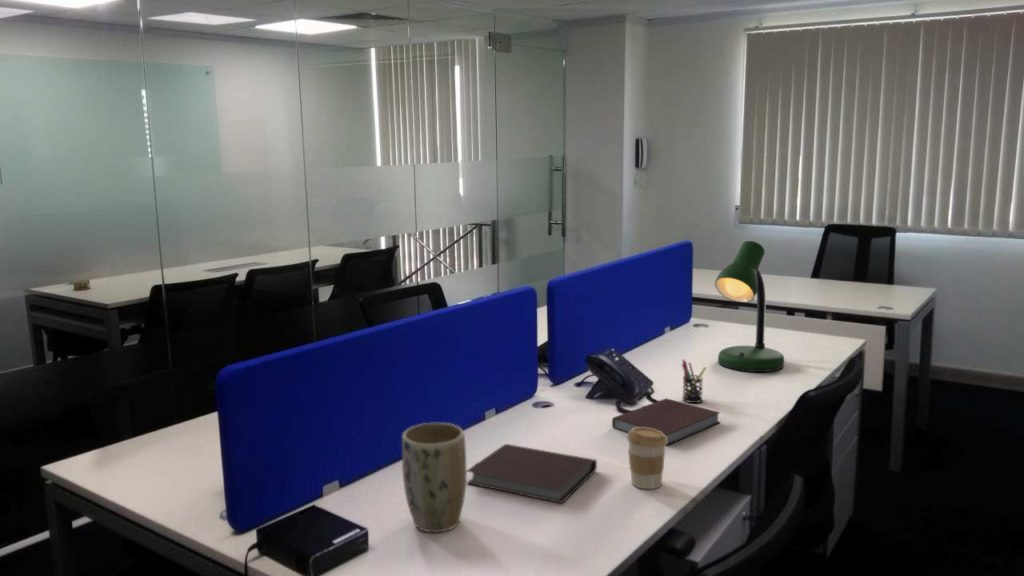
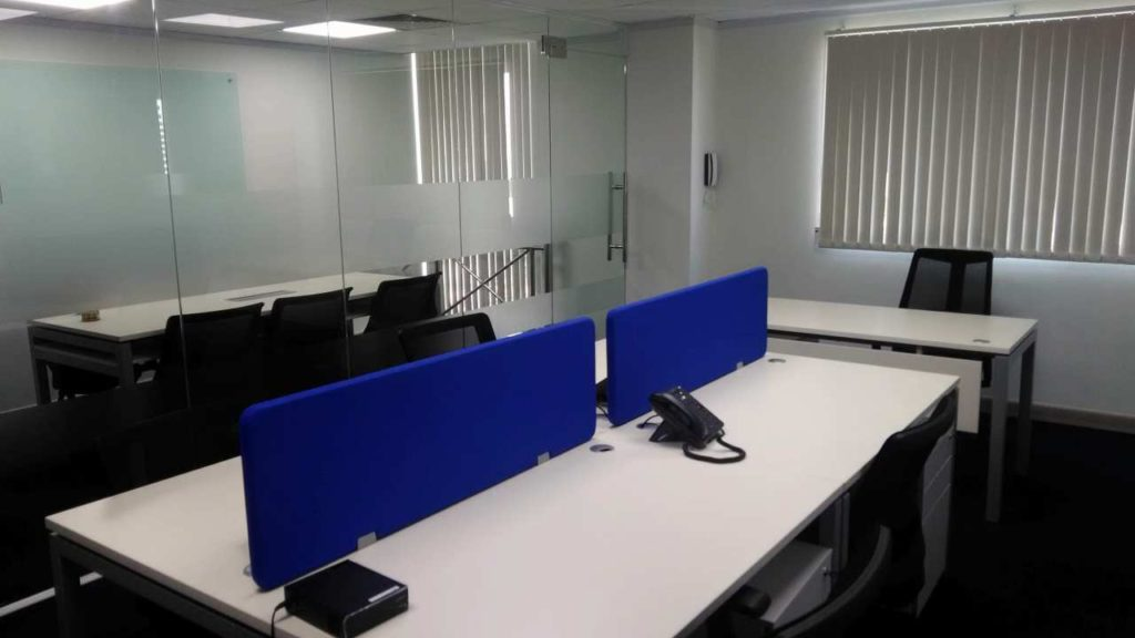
- pen holder (690, 380)
- notebook (666, 420)
- notebook (532, 470)
- plant pot (435, 477)
- coffee cup (646, 456)
- desk lamp (747, 301)
